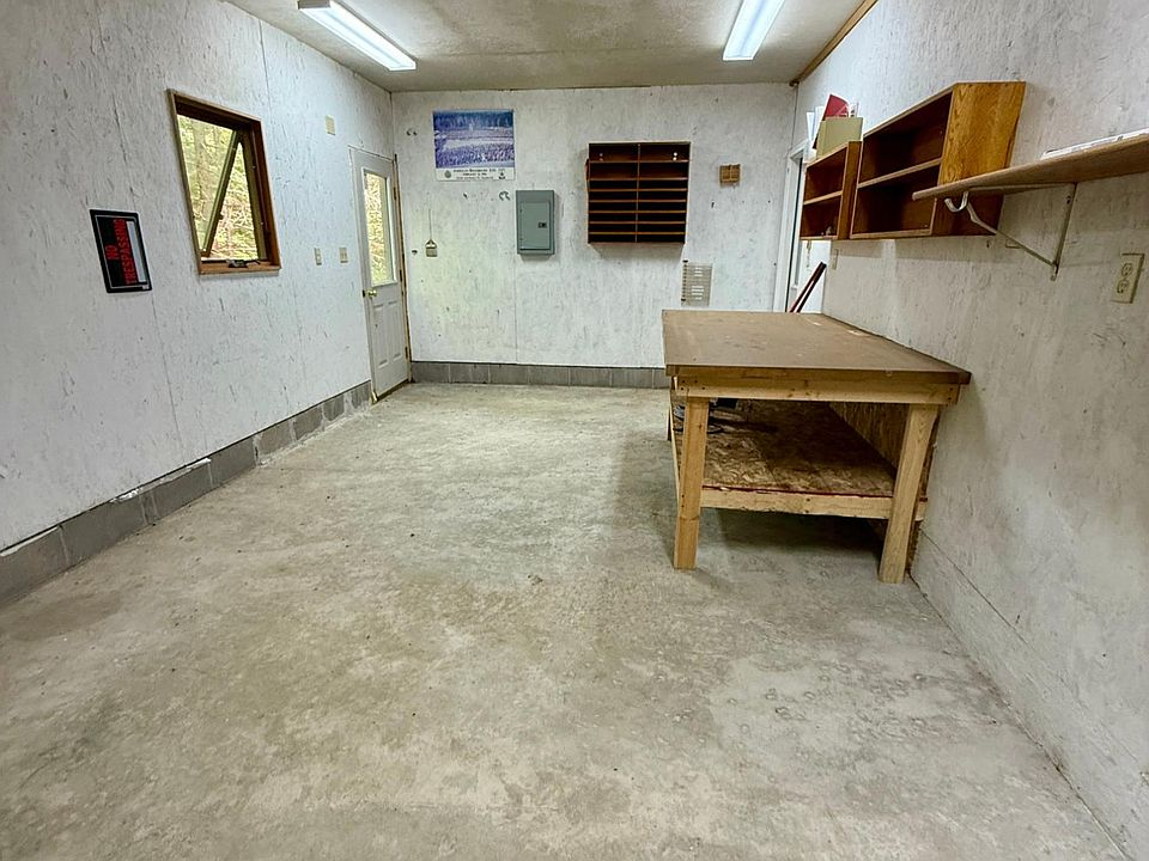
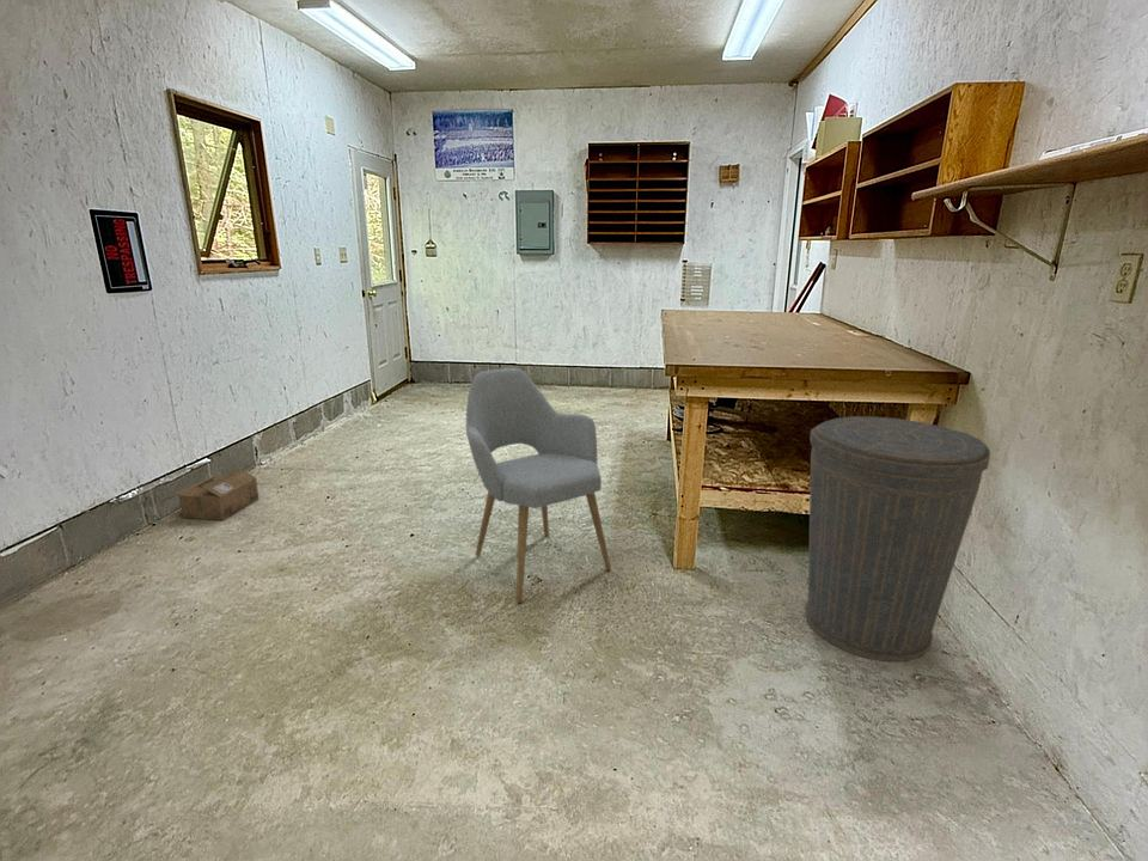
+ trash can (880, 535)
+ cardboard box (210, 490)
+ chair (531, 474)
